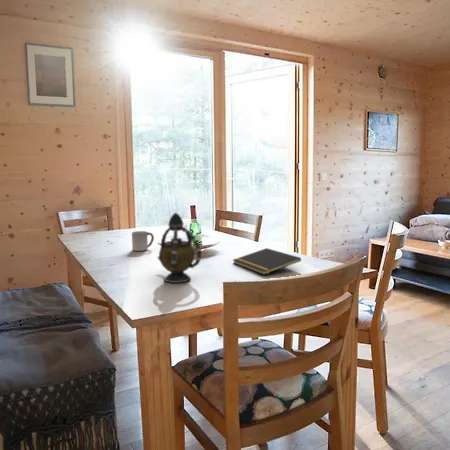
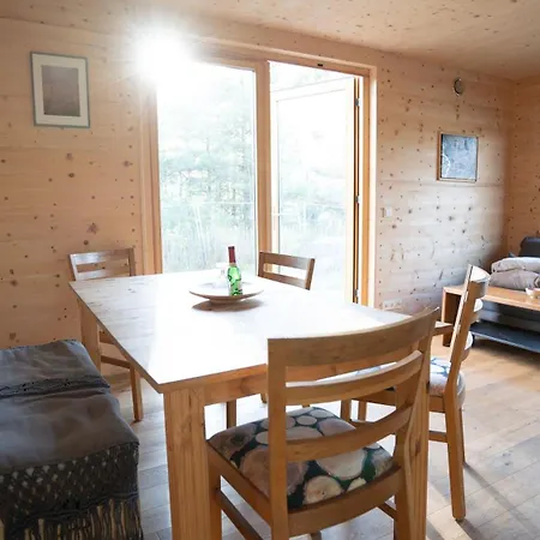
- notepad (265, 260)
- cup (143, 240)
- teapot (172, 244)
